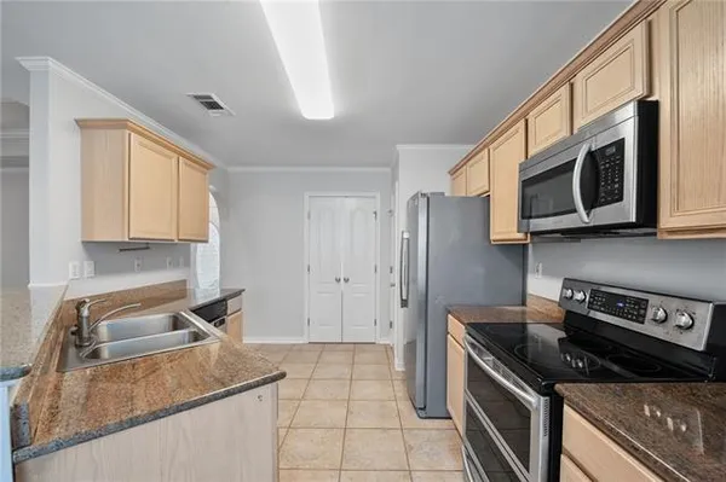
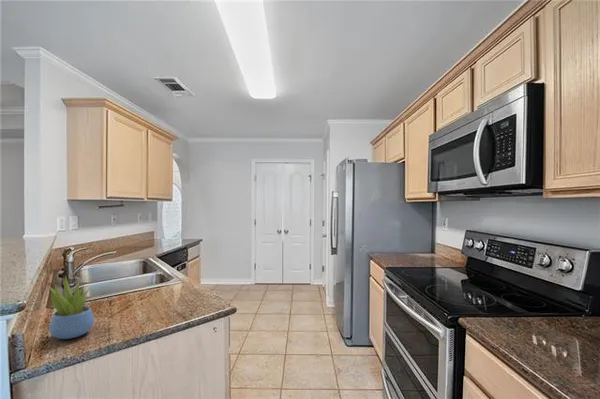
+ succulent plant (71, 306)
